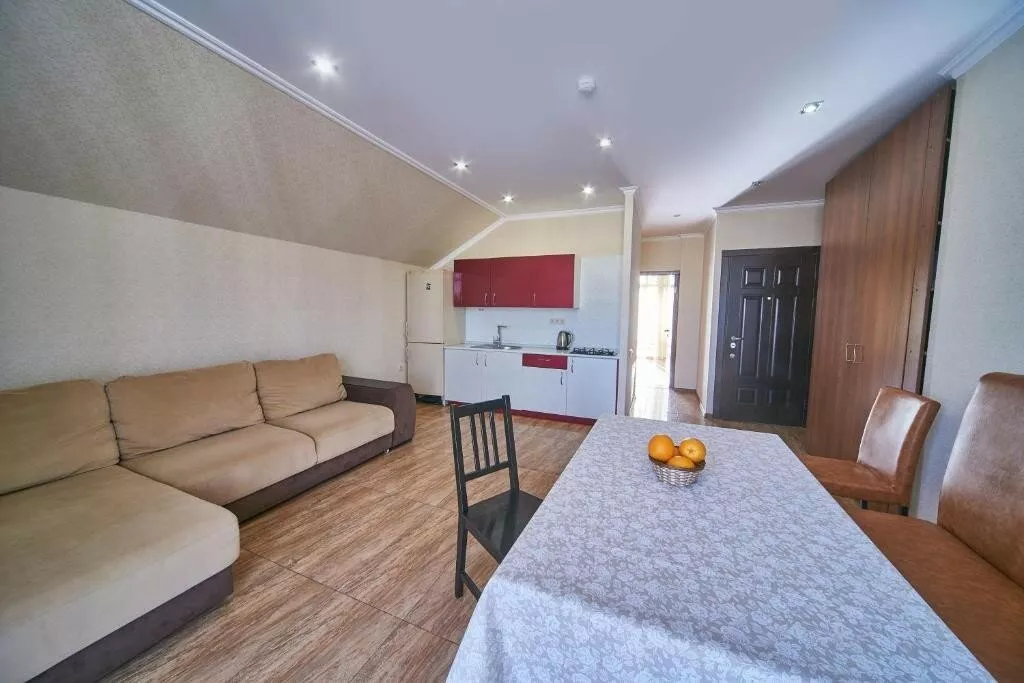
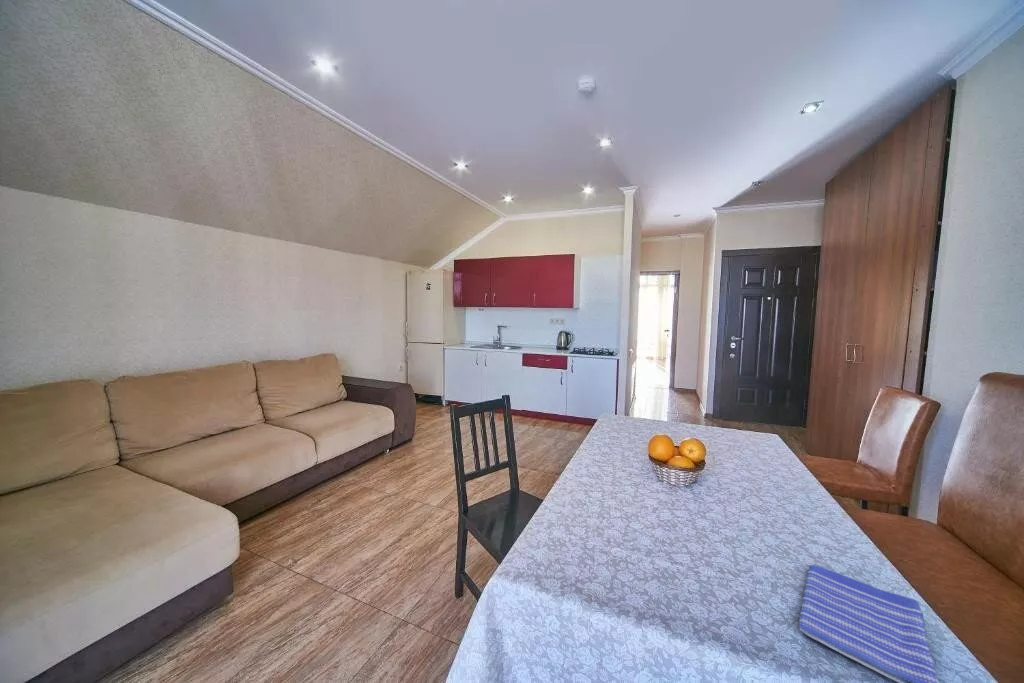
+ dish towel (862, 616)
